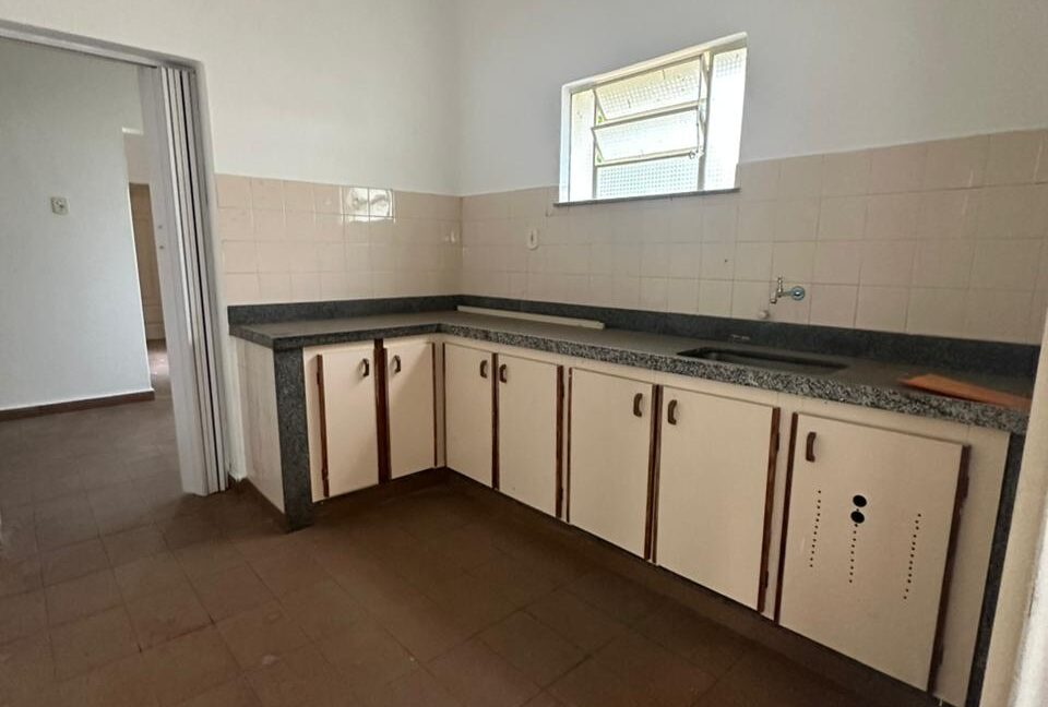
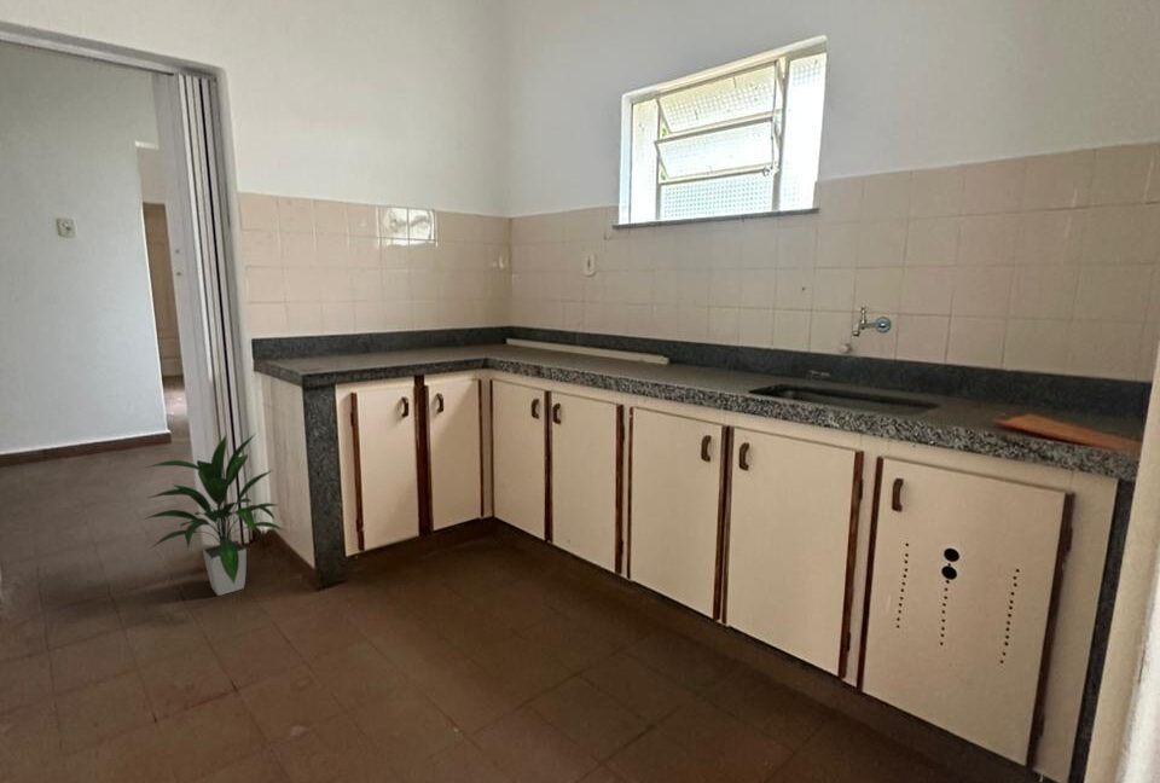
+ indoor plant (219, 516)
